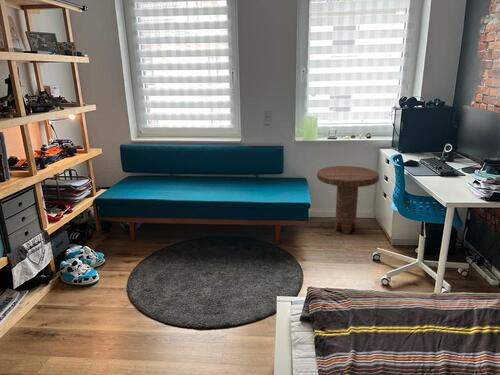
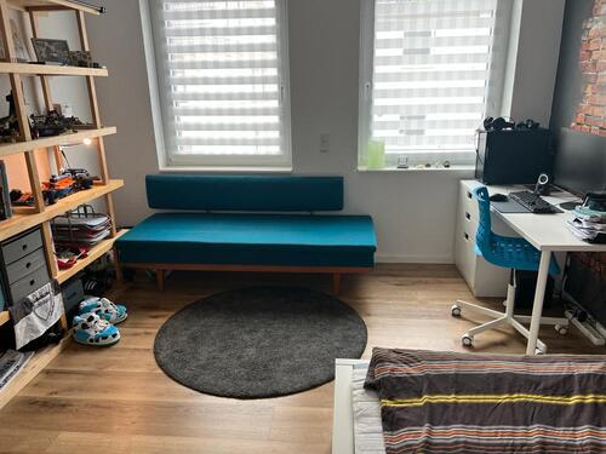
- side table (346, 202)
